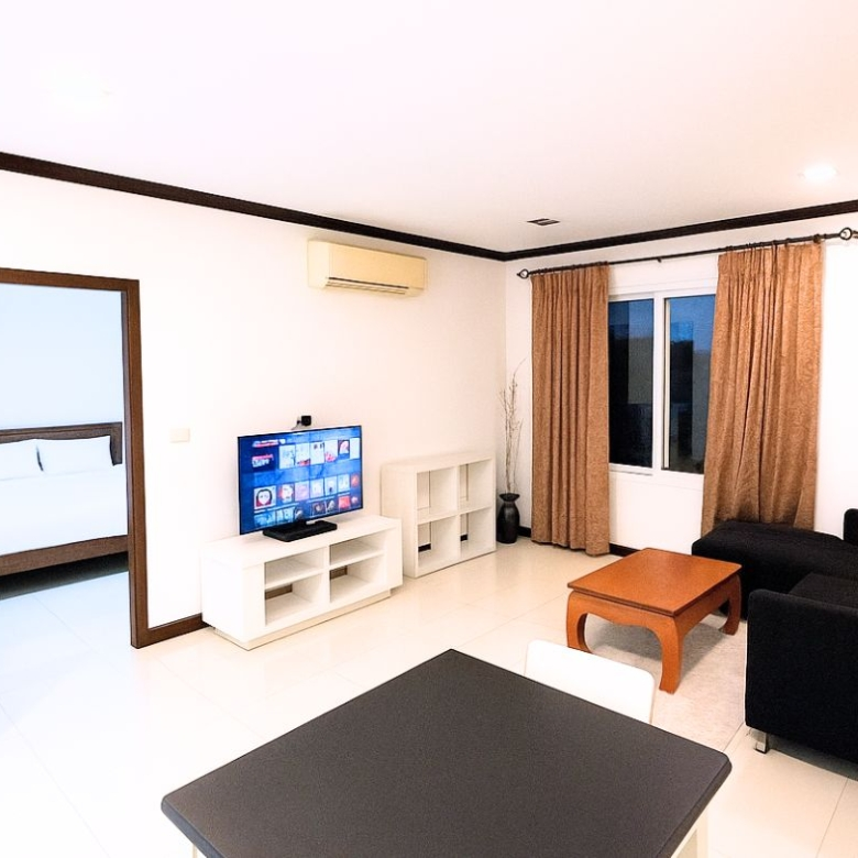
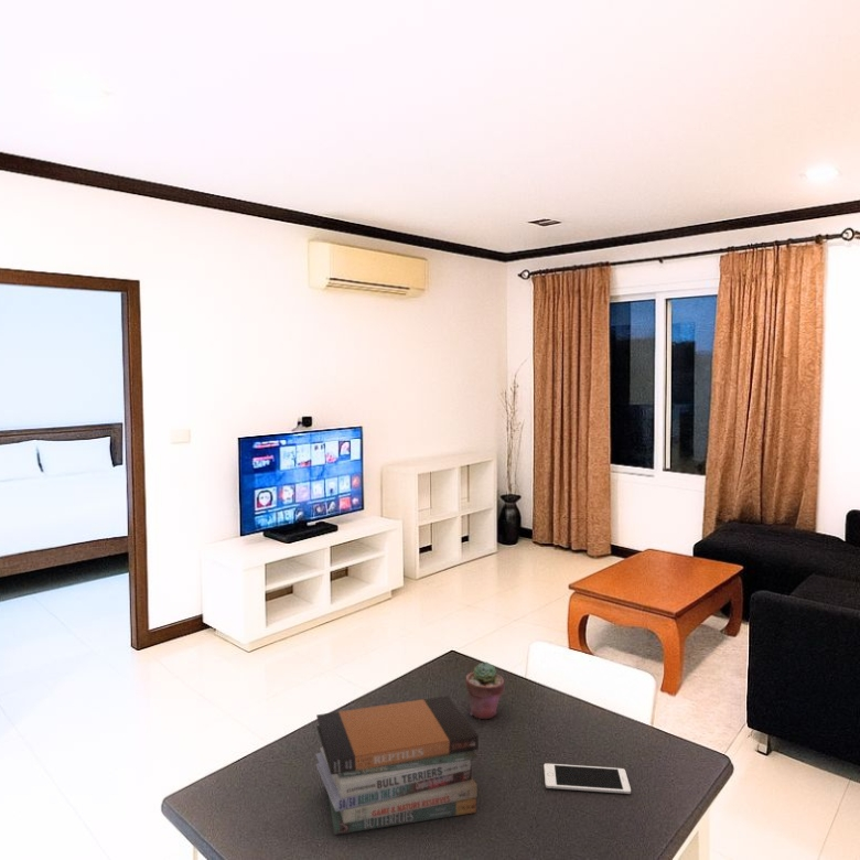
+ potted succulent (484, 688)
+ cell phone (585, 777)
+ book stack (395, 761)
